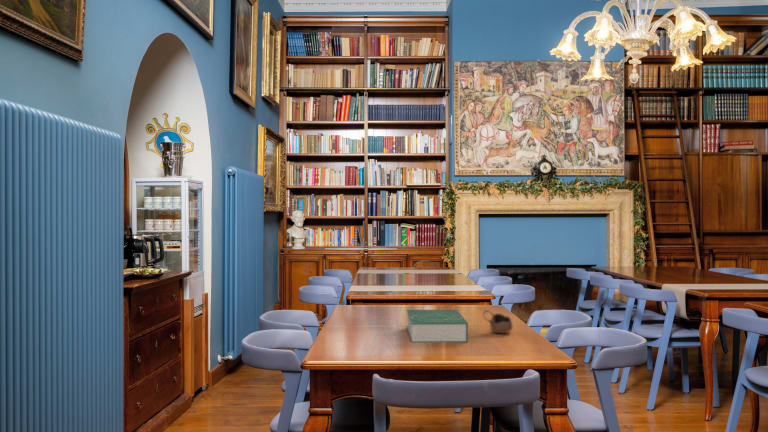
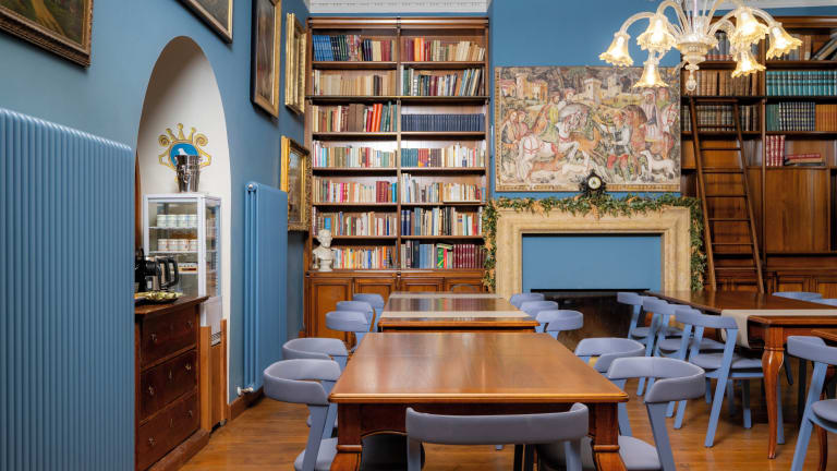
- cup (498, 321)
- book (435, 325)
